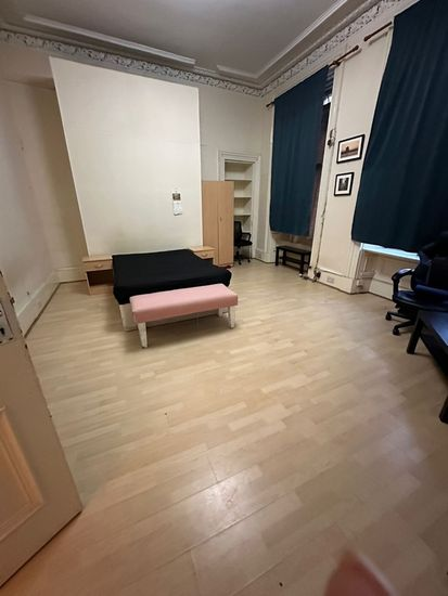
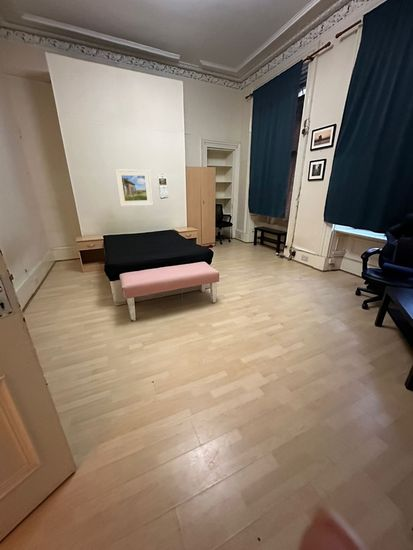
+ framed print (134, 188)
